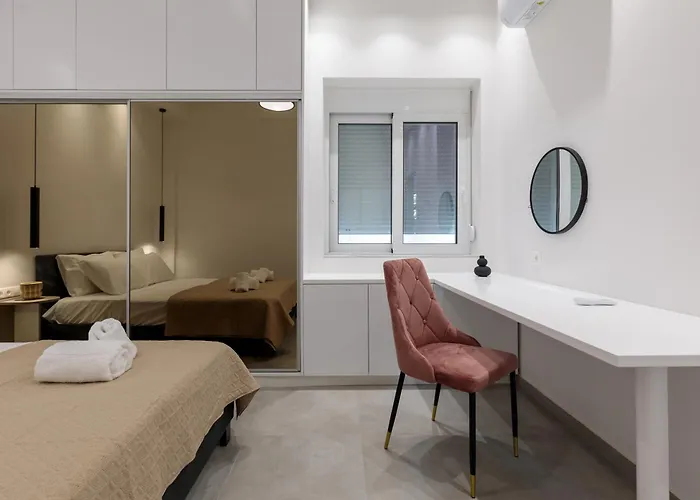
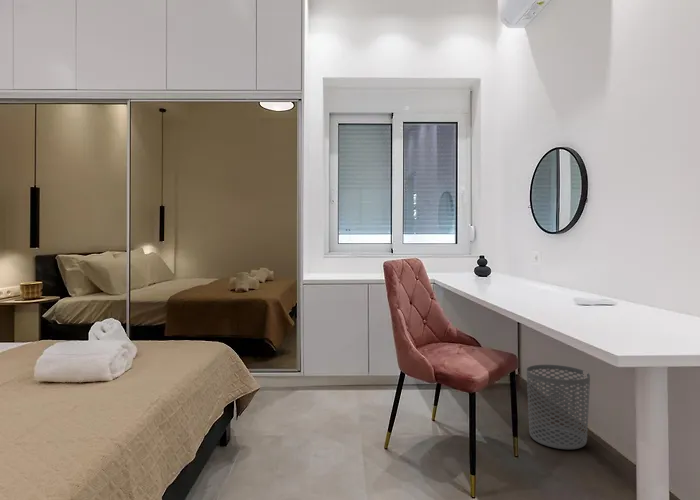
+ waste bin (557, 405)
